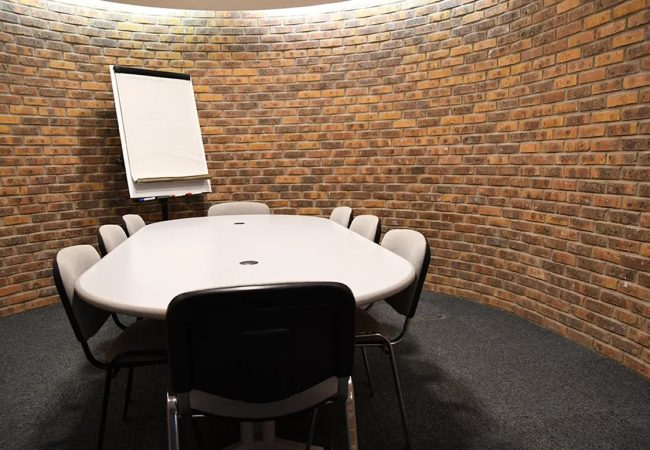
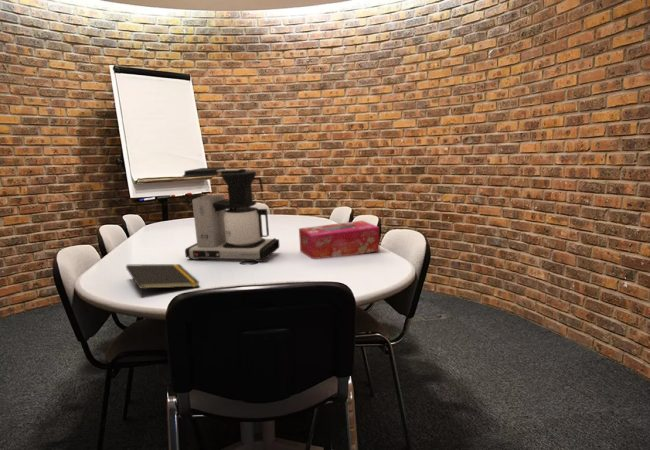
+ notepad (161, 275)
+ tissue box (339, 239)
+ coffee maker (230, 213)
